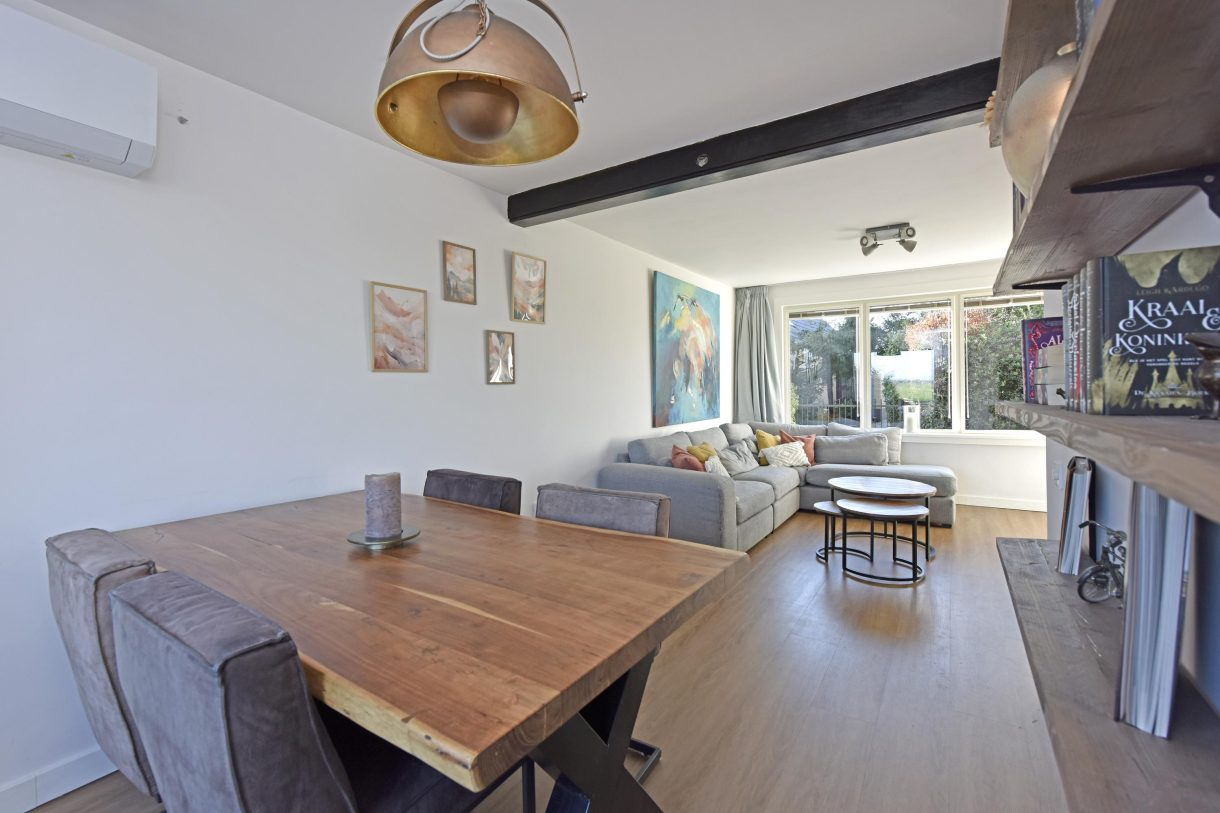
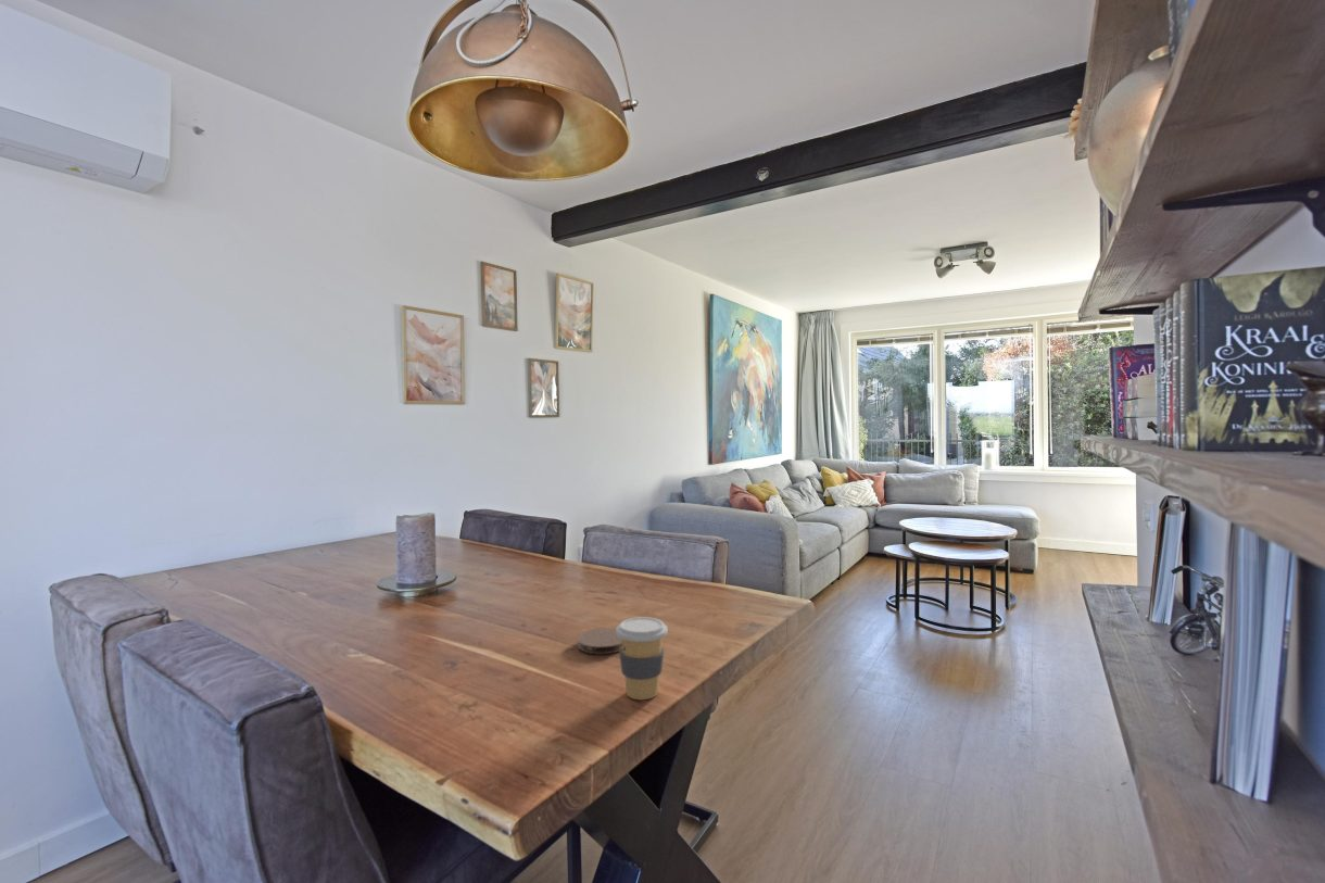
+ coaster (603, 640)
+ coffee cup (642, 658)
